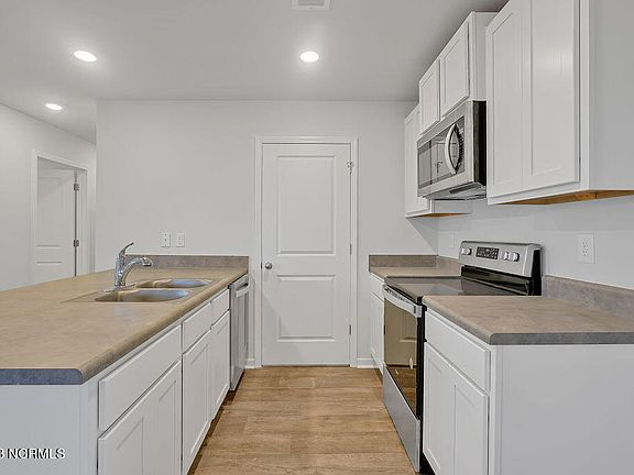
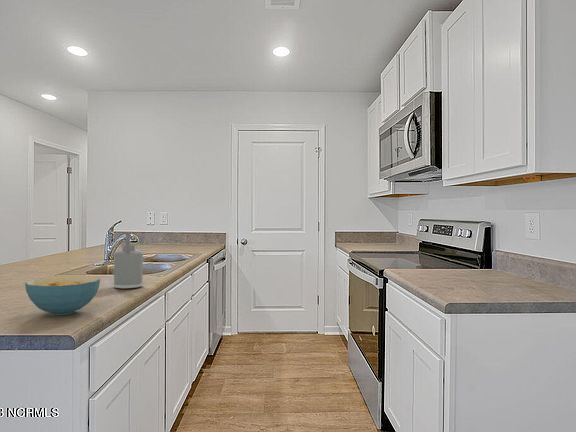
+ cereal bowl (63, 296)
+ soap dispenser (128, 259)
